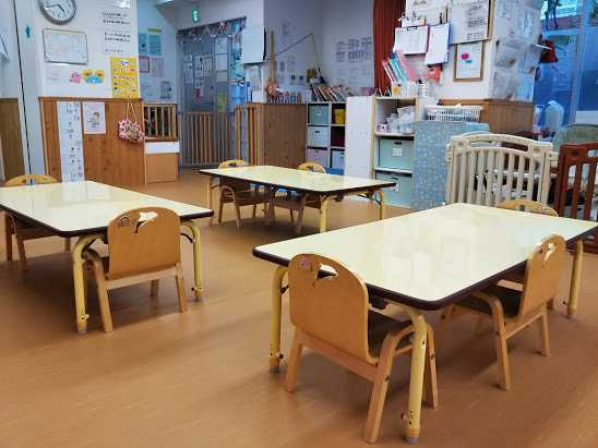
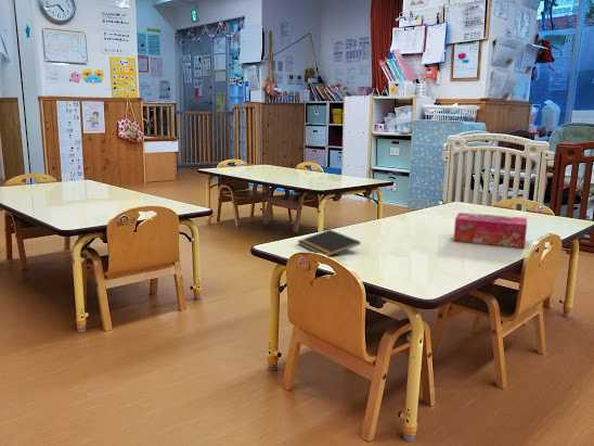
+ tissue box (490, 229)
+ notepad (327, 242)
